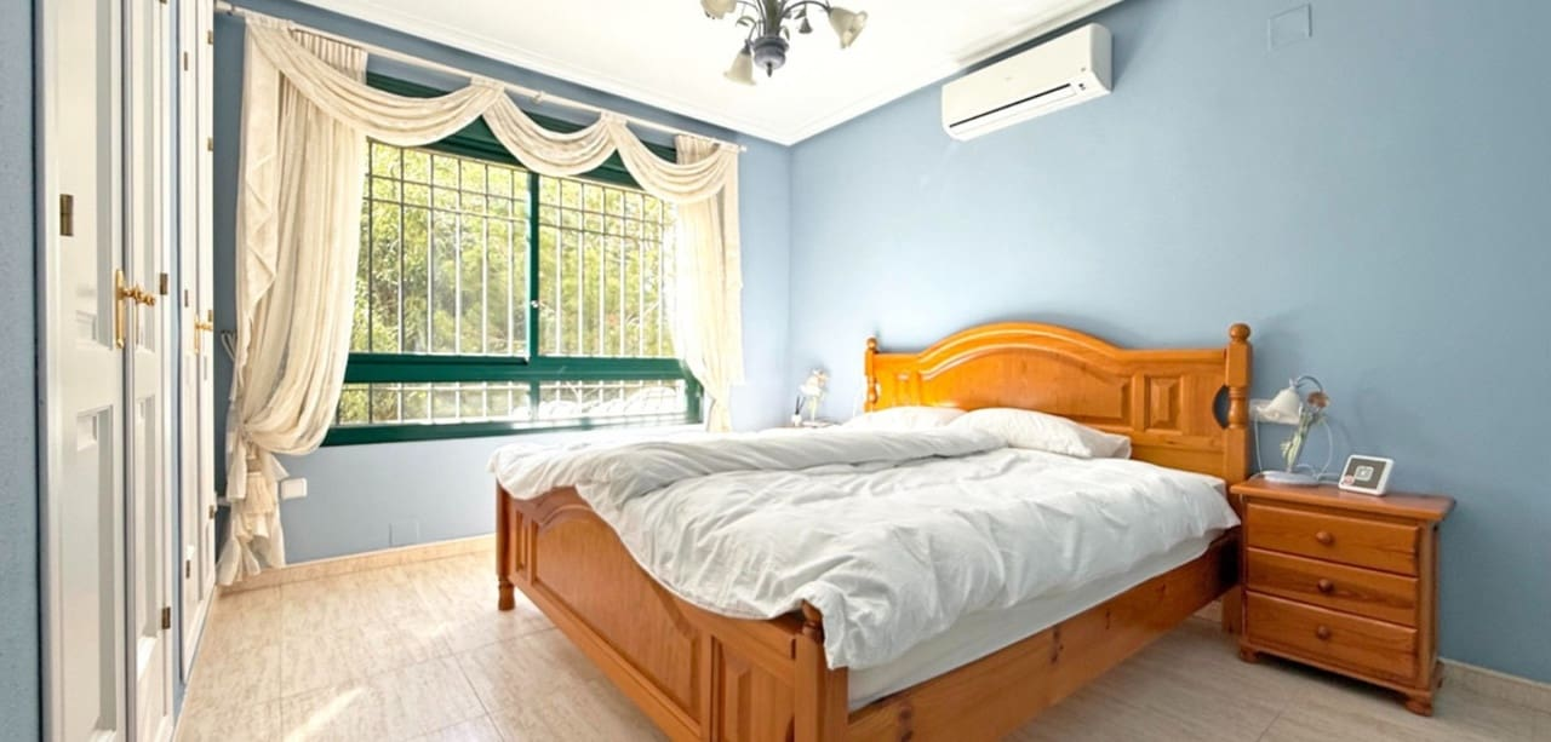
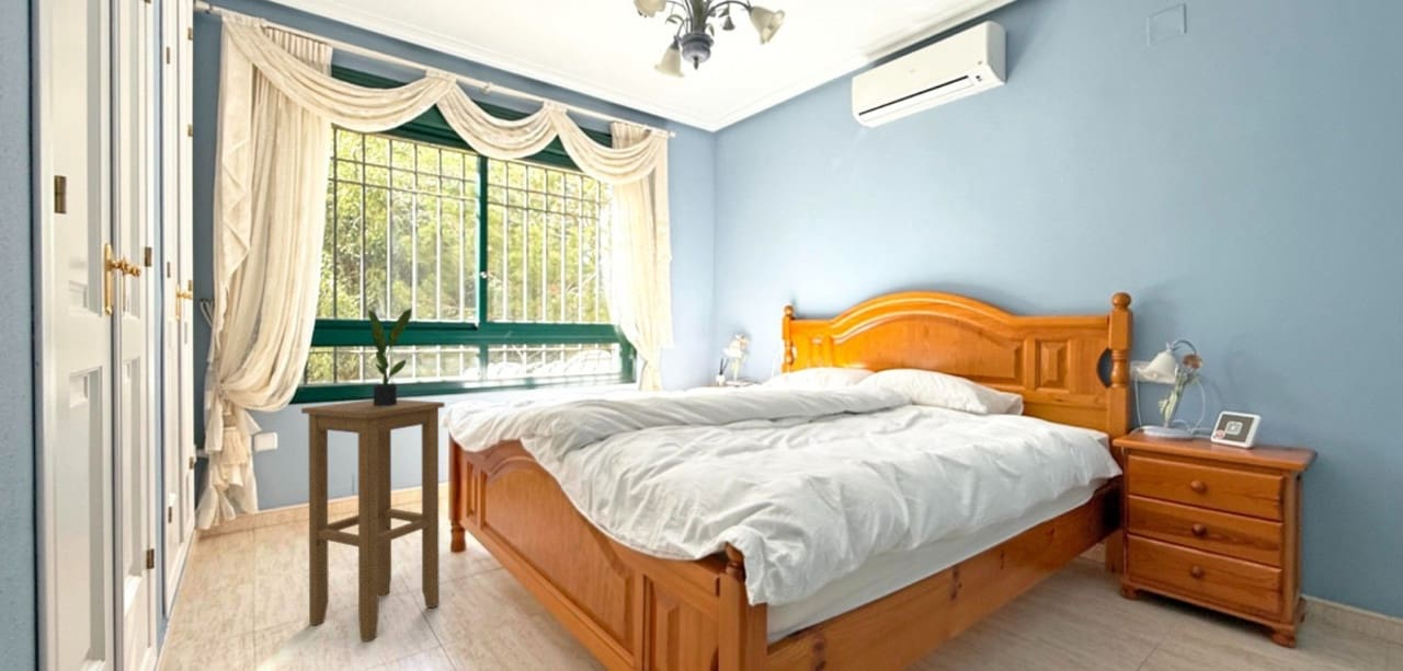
+ potted plant (388, 354)
+ stool (376, 509)
